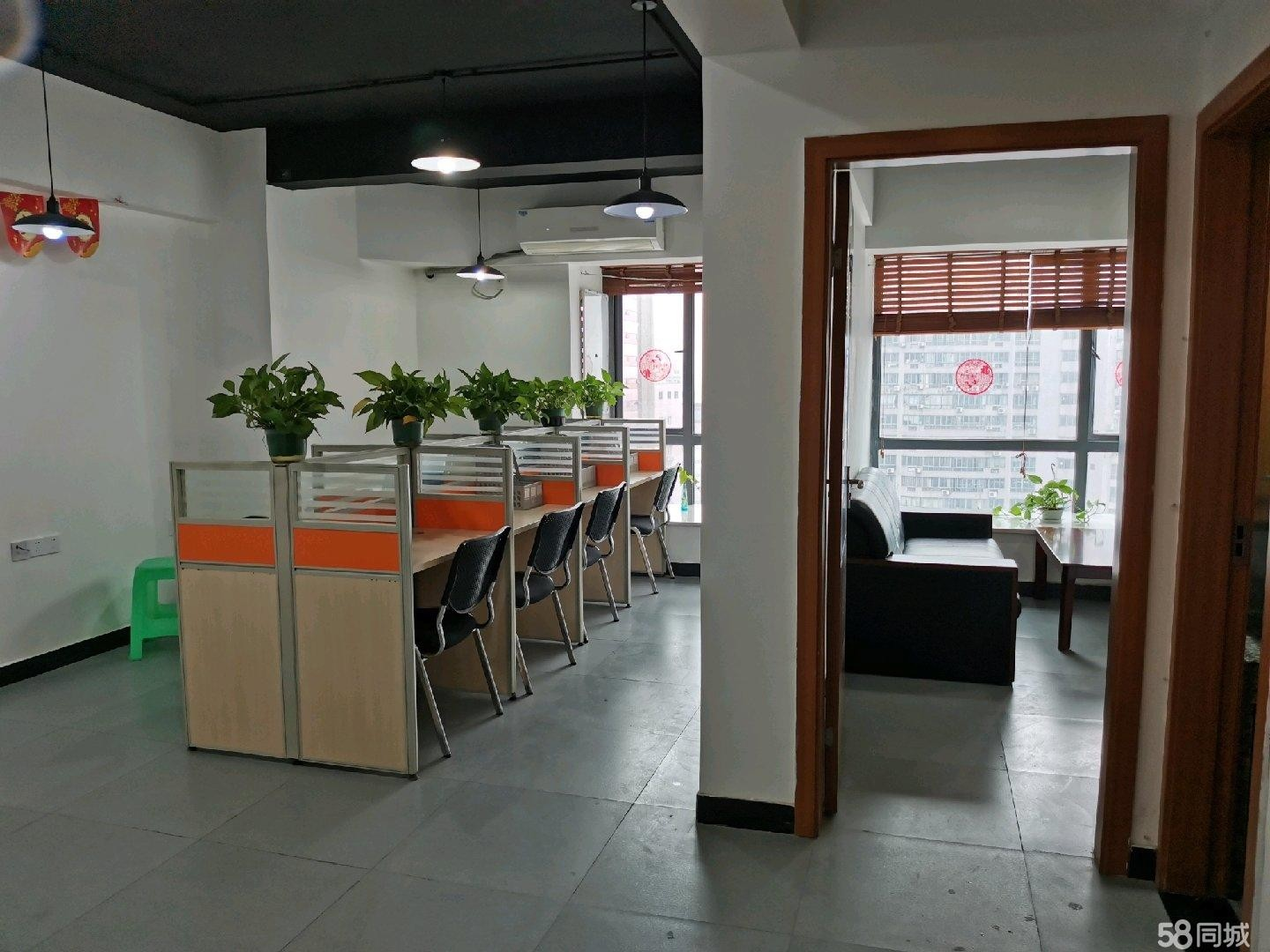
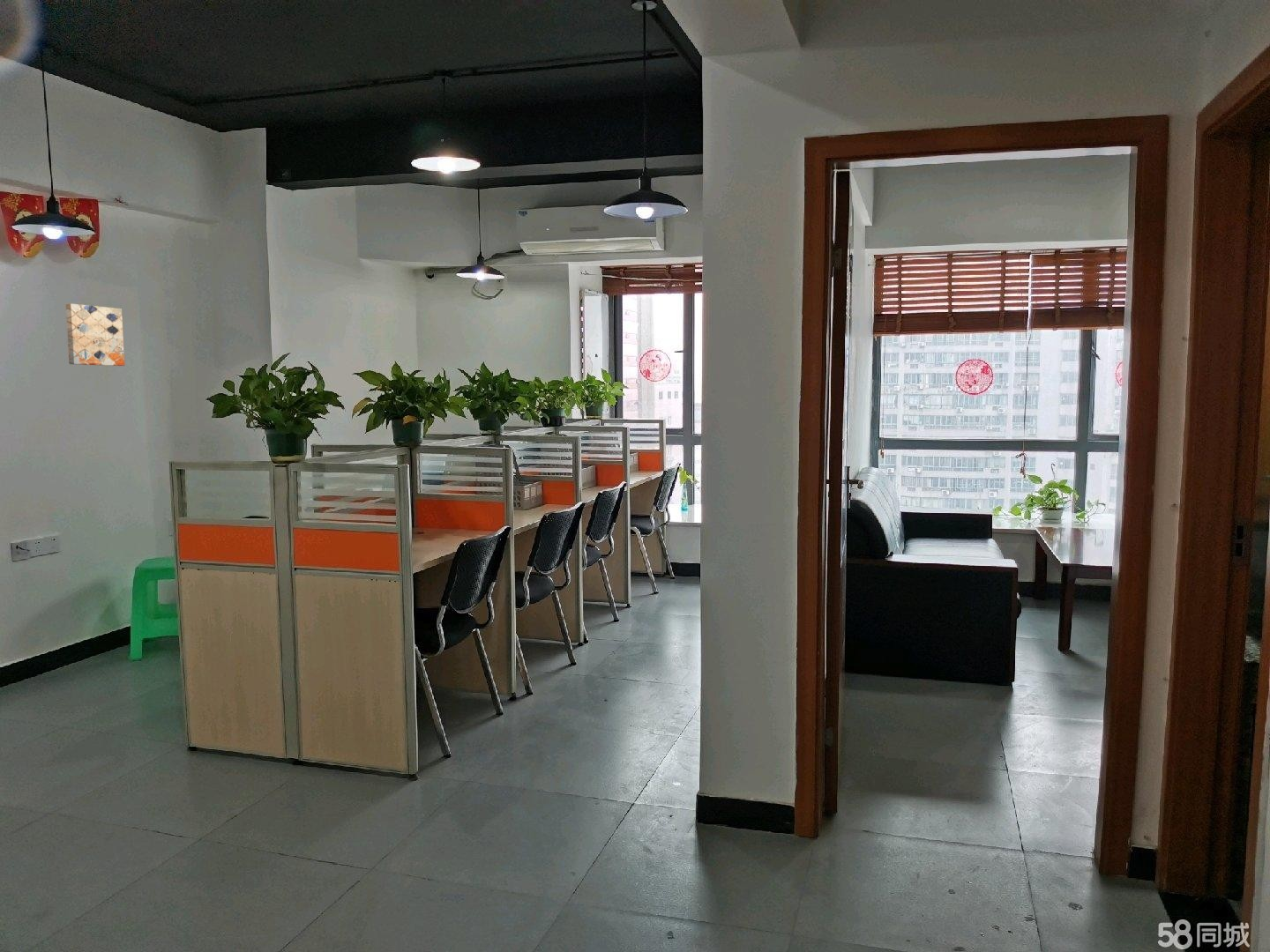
+ wall art (95, 335)
